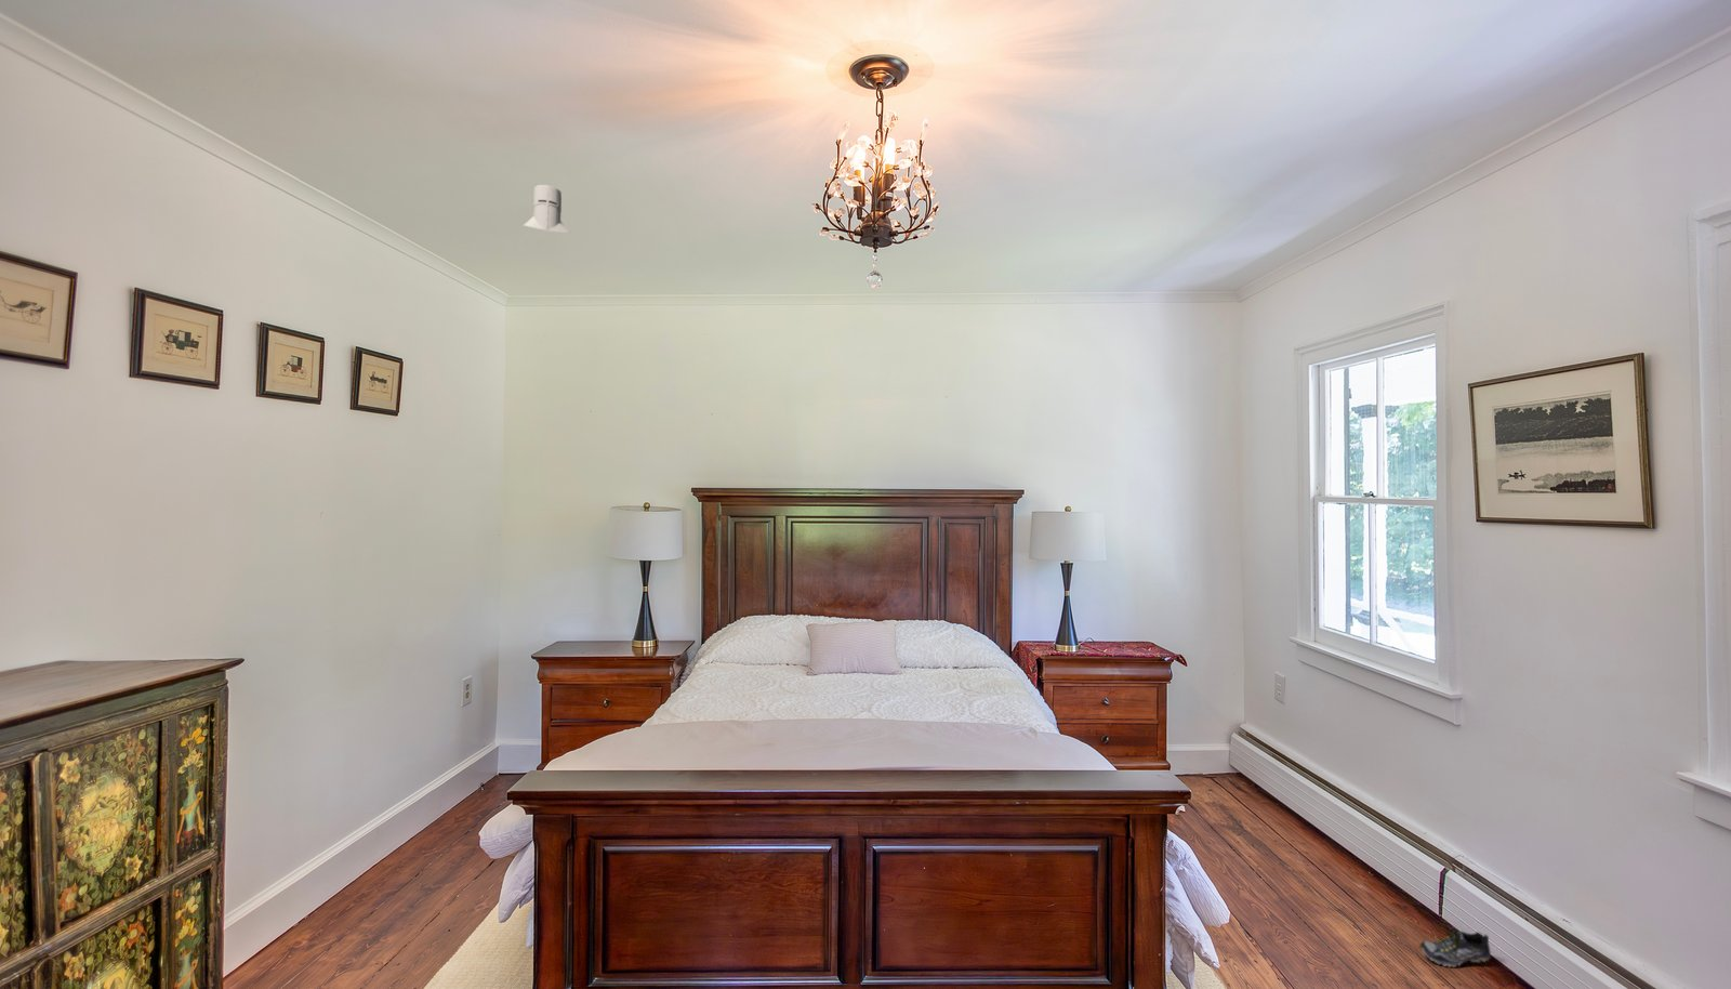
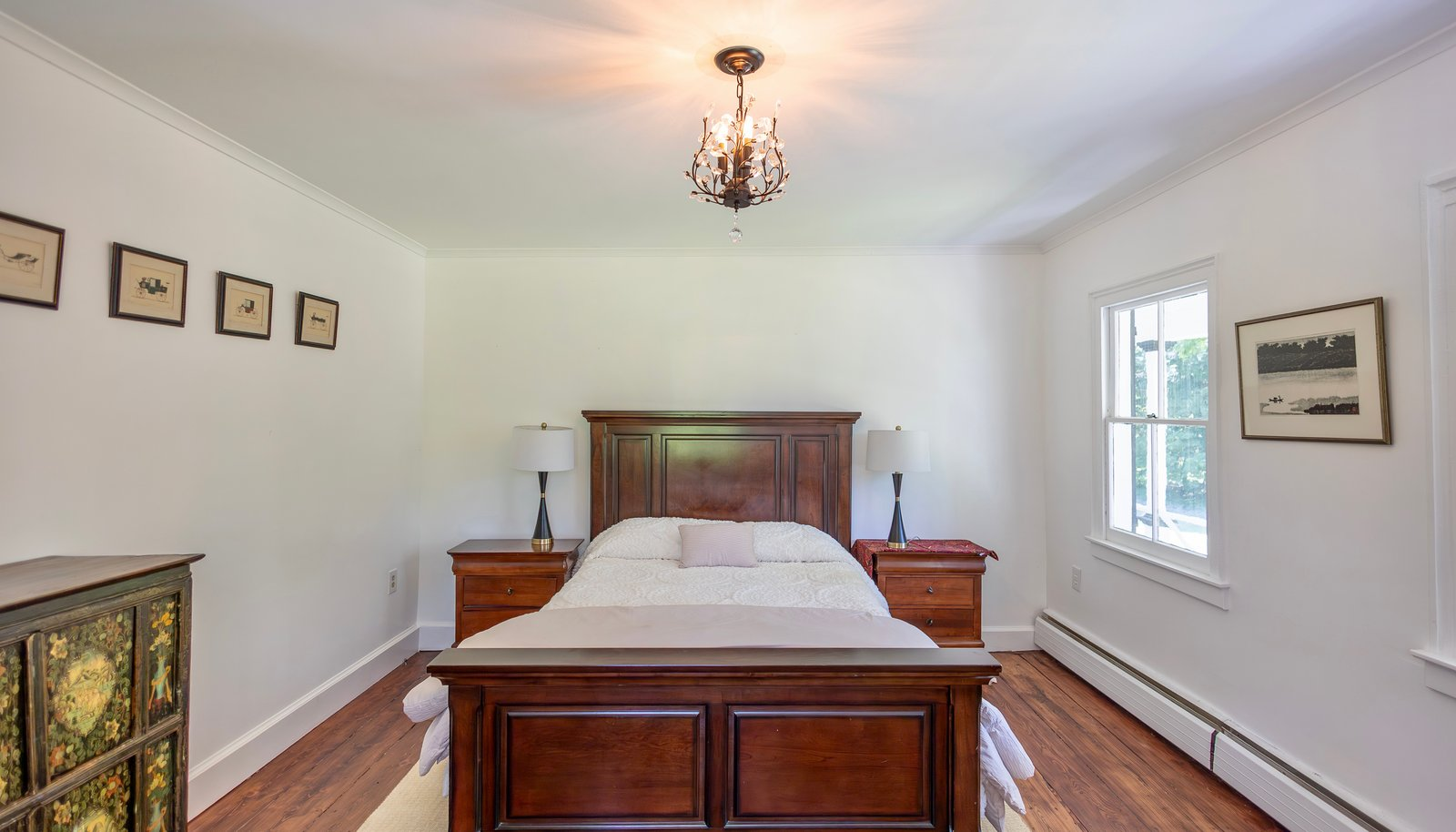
- knight helmet (547, 213)
- shoe (1453, 944)
